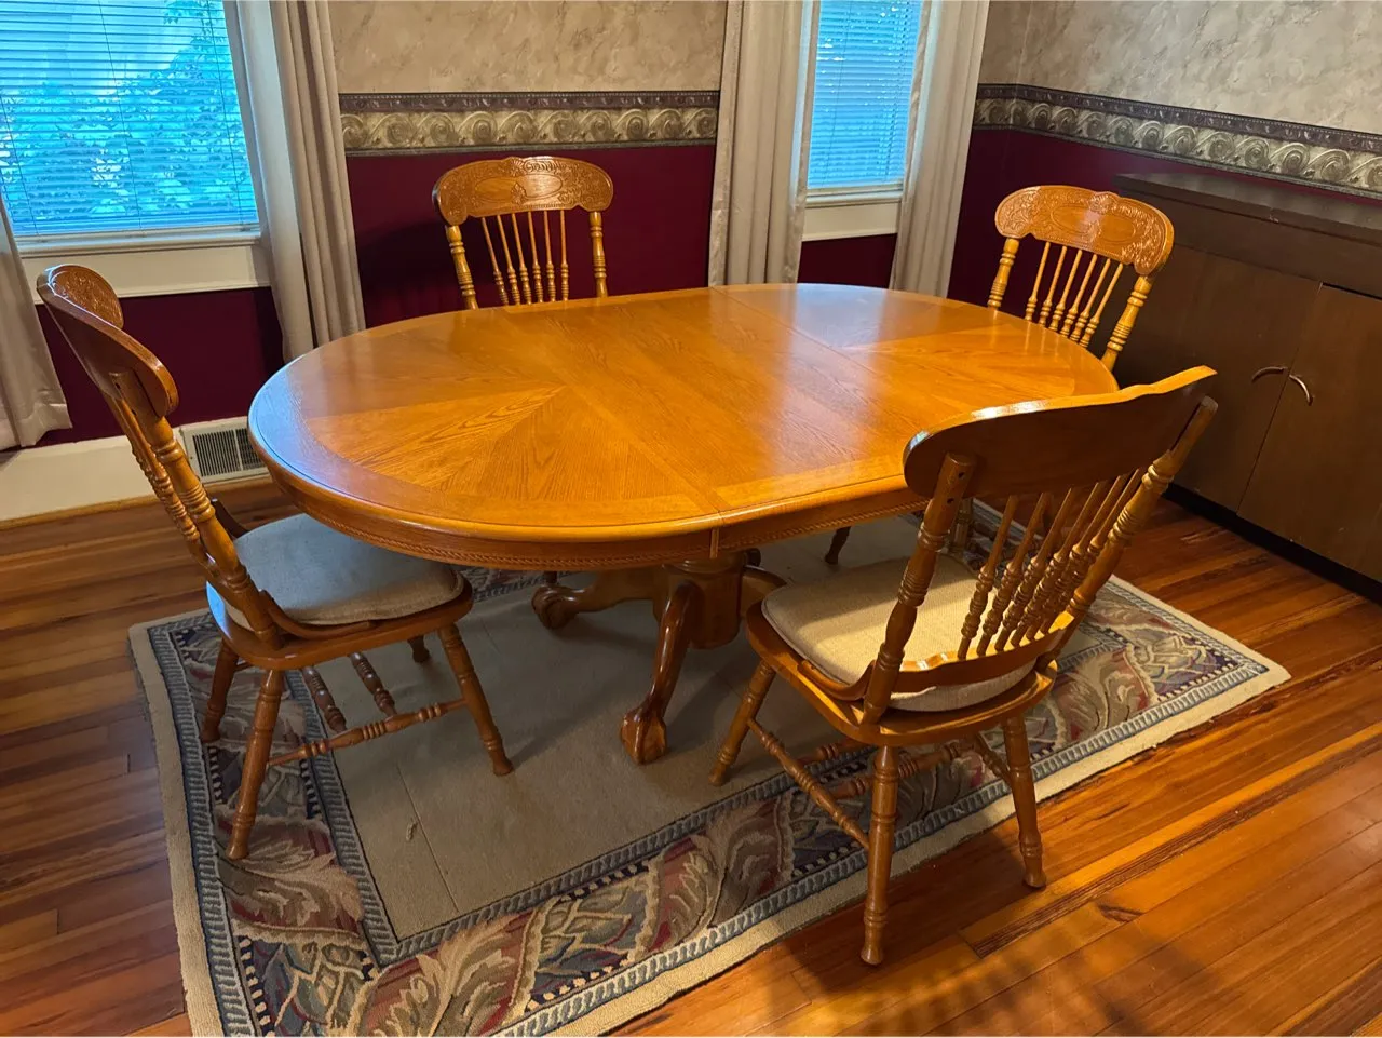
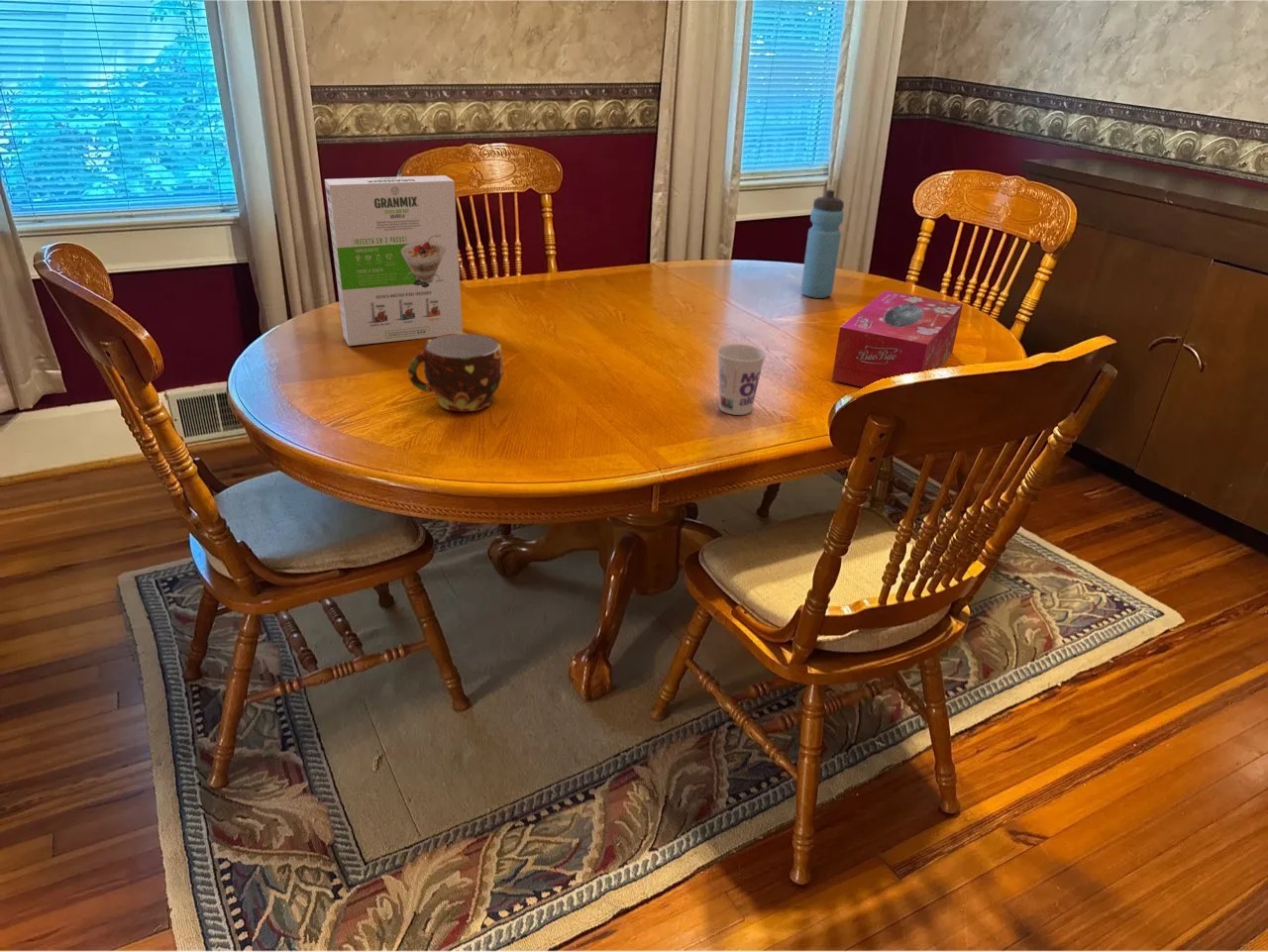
+ tissue box (899, 340)
+ cereal box (396, 261)
+ water bottle (822, 244)
+ cup (738, 380)
+ cup (460, 374)
